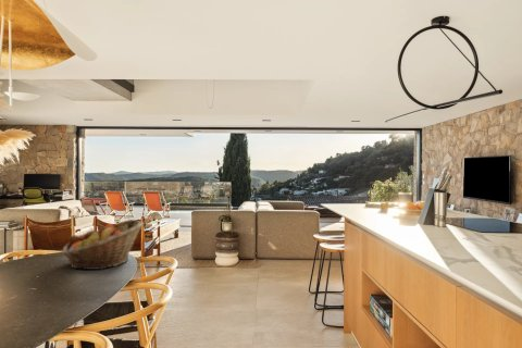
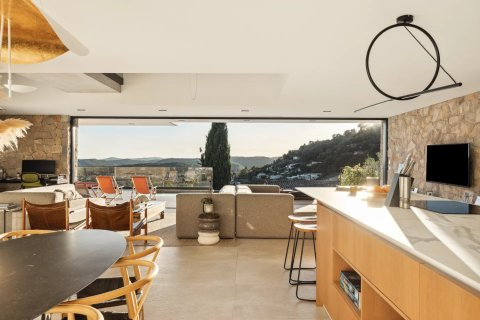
- fruit basket (103, 241)
